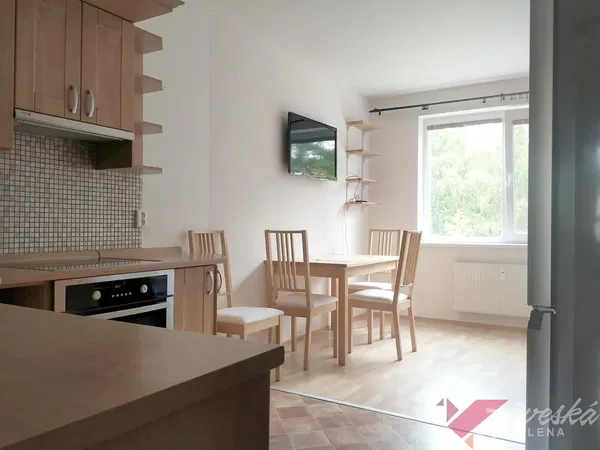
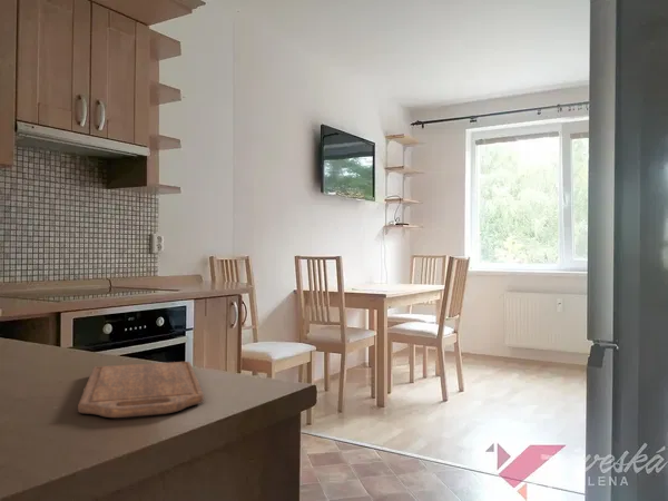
+ cutting board (143, 385)
